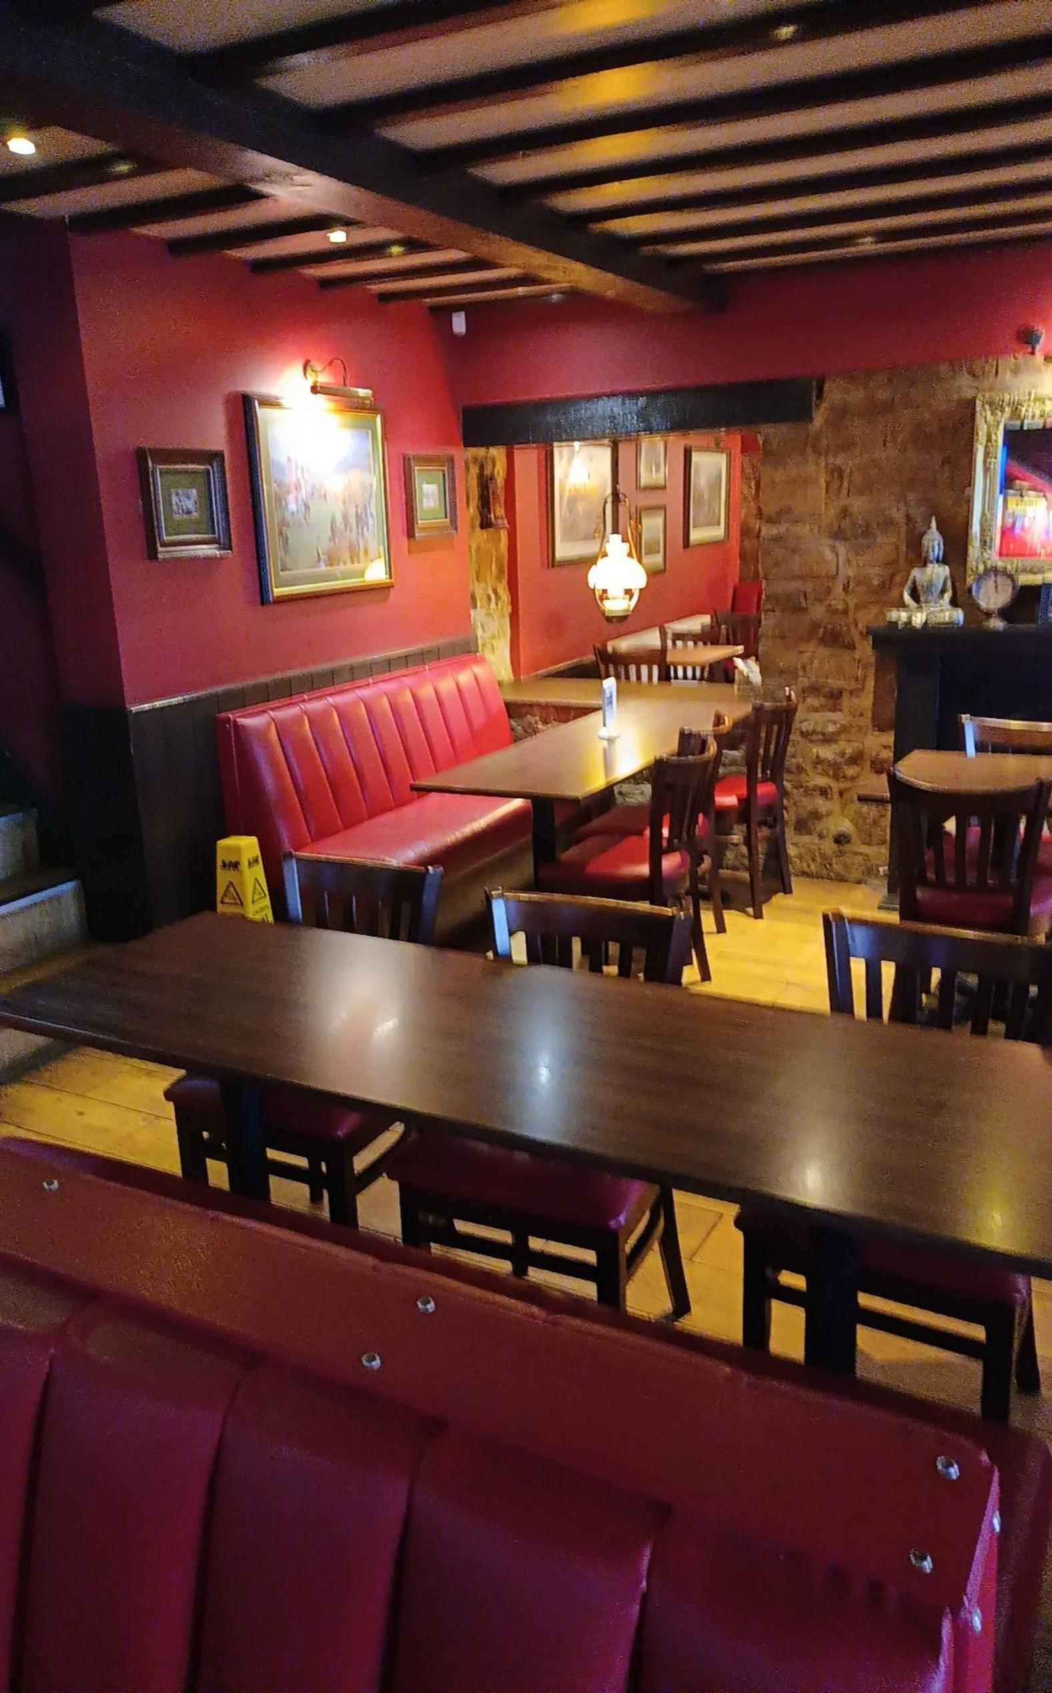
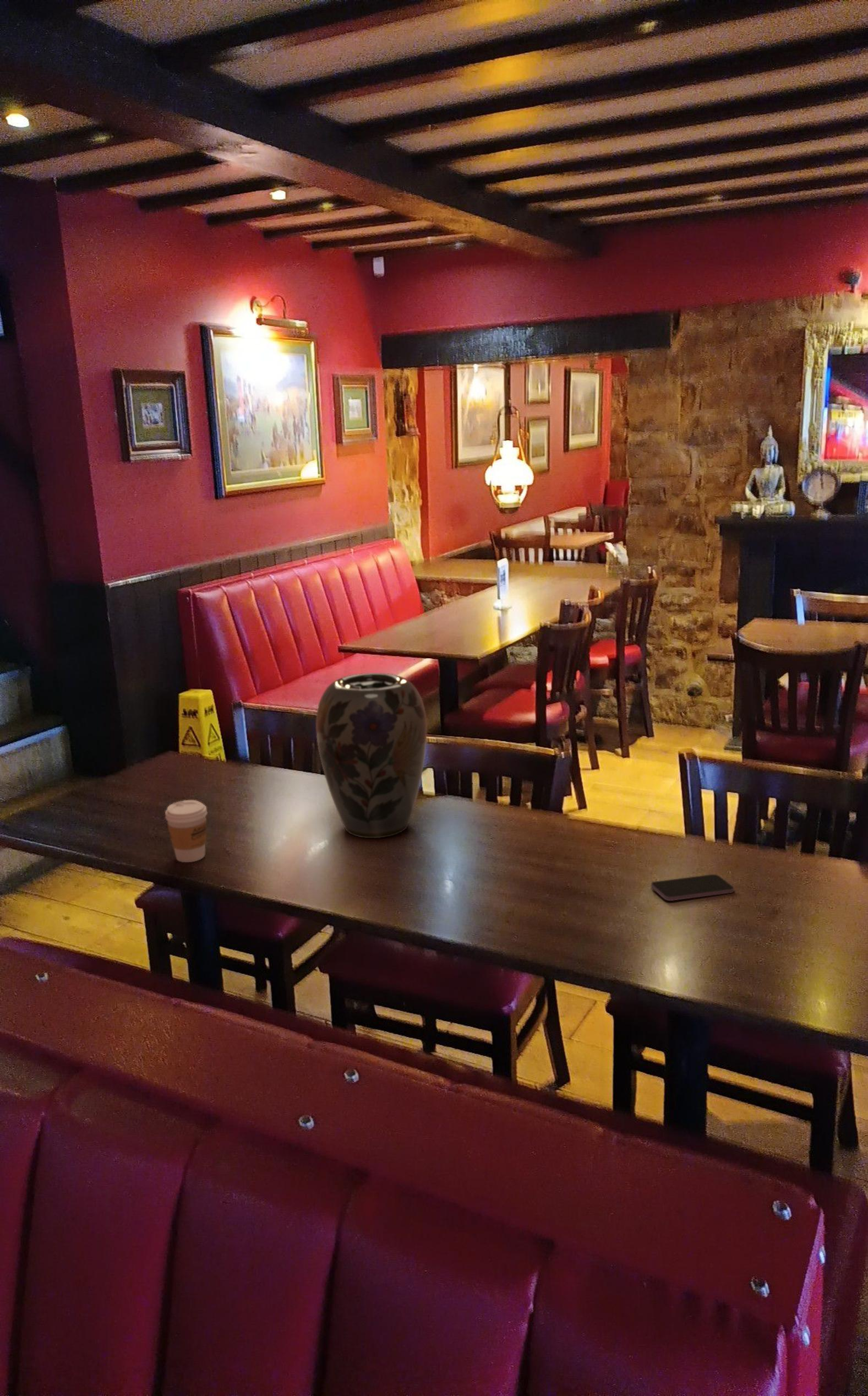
+ smartphone (692, 887)
+ vase (373, 755)
+ coffee cup (188, 831)
